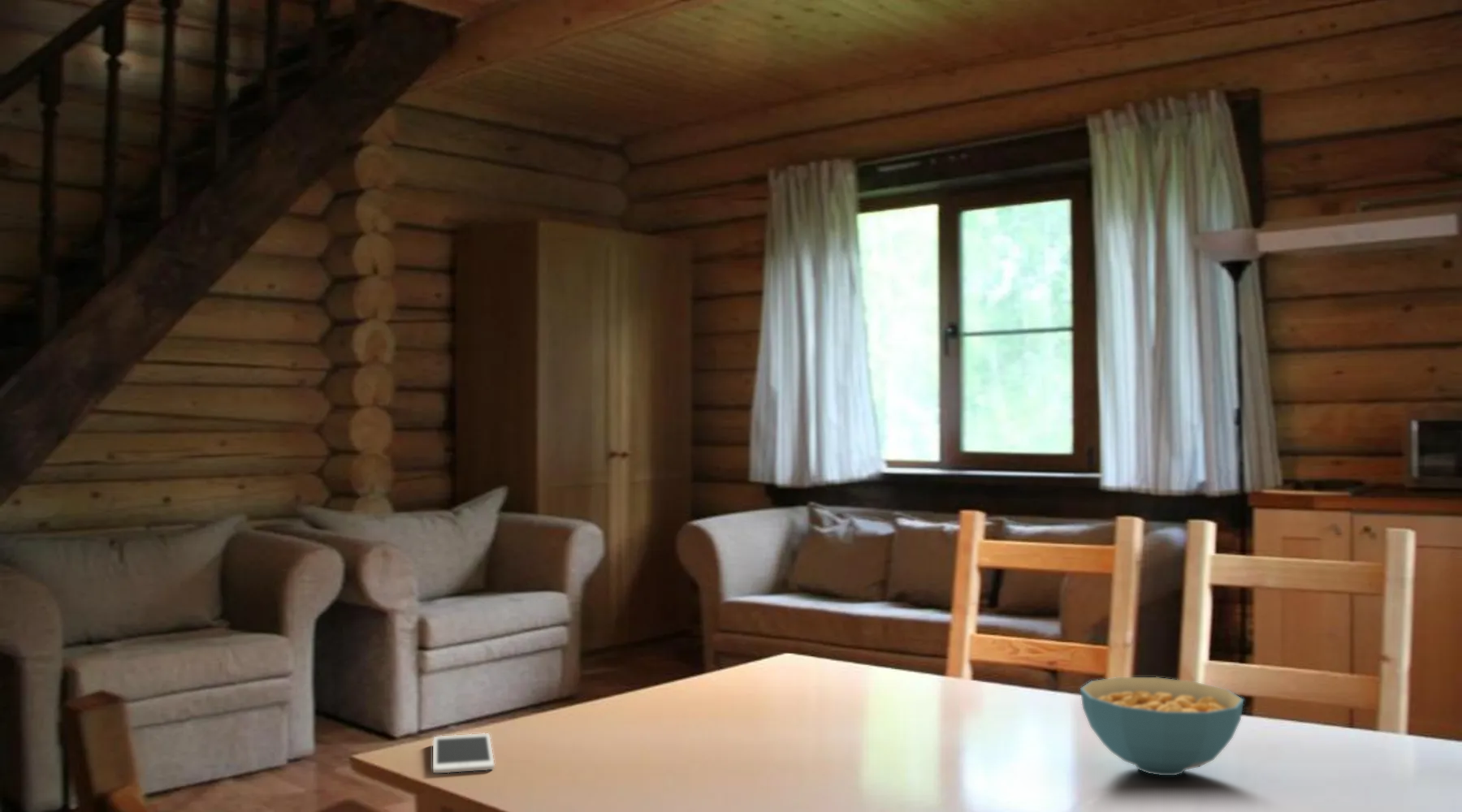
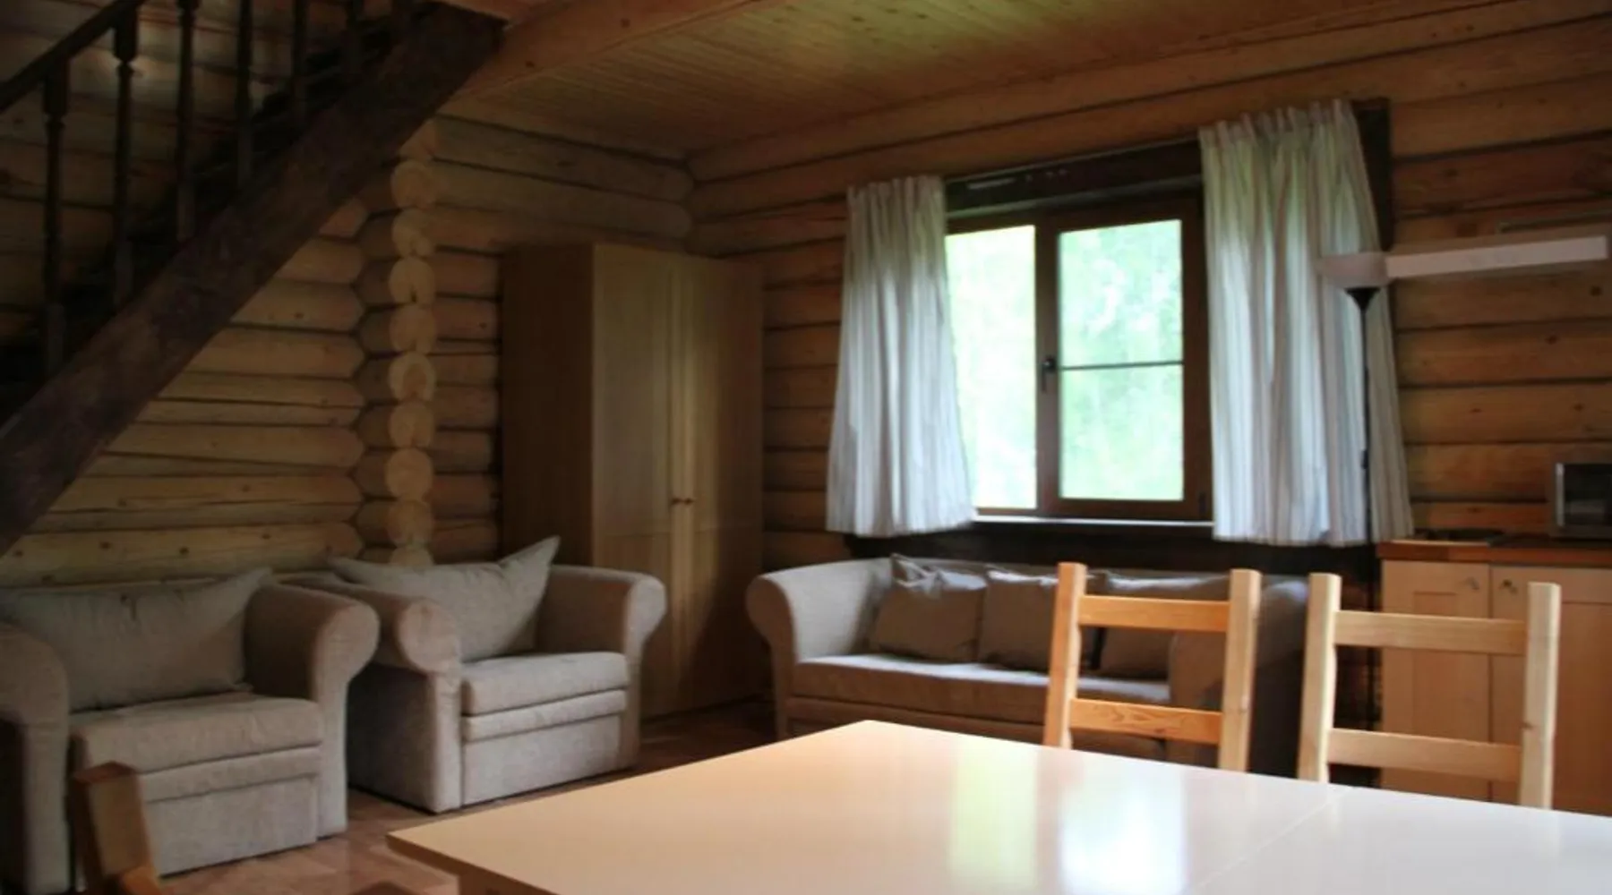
- cereal bowl (1160, 731)
- cell phone (462, 752)
